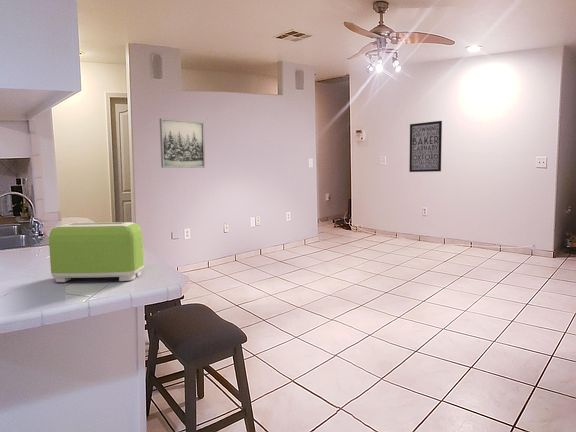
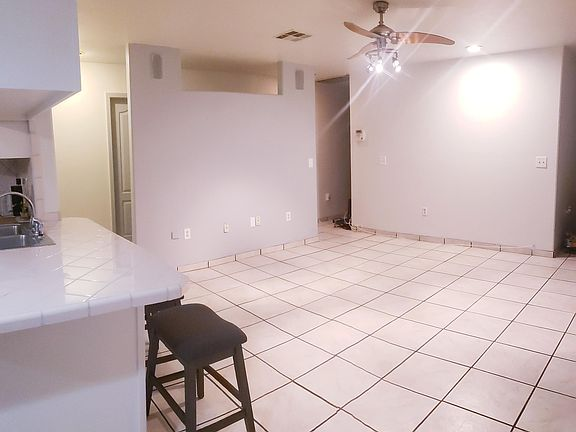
- wall art (425, 147)
- toaster (98, 250)
- wall art (183, 144)
